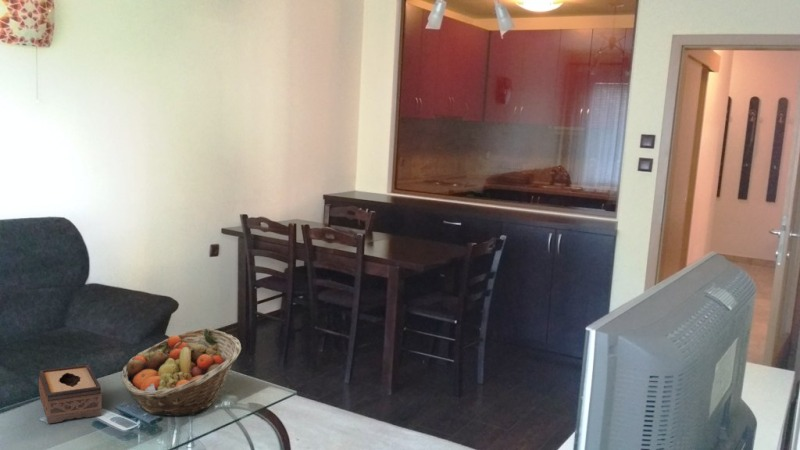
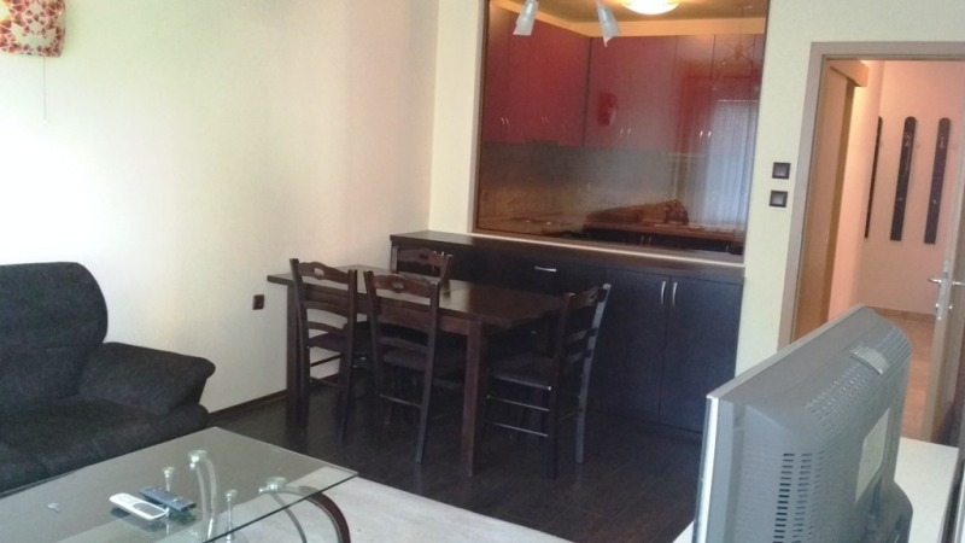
- fruit basket (182, 369)
- tissue box (69, 392)
